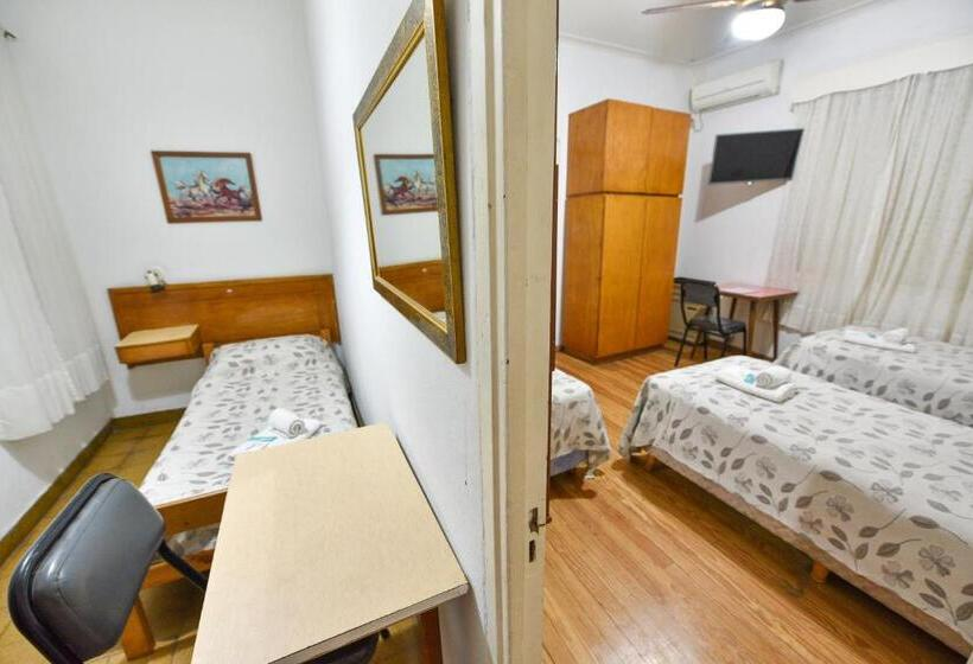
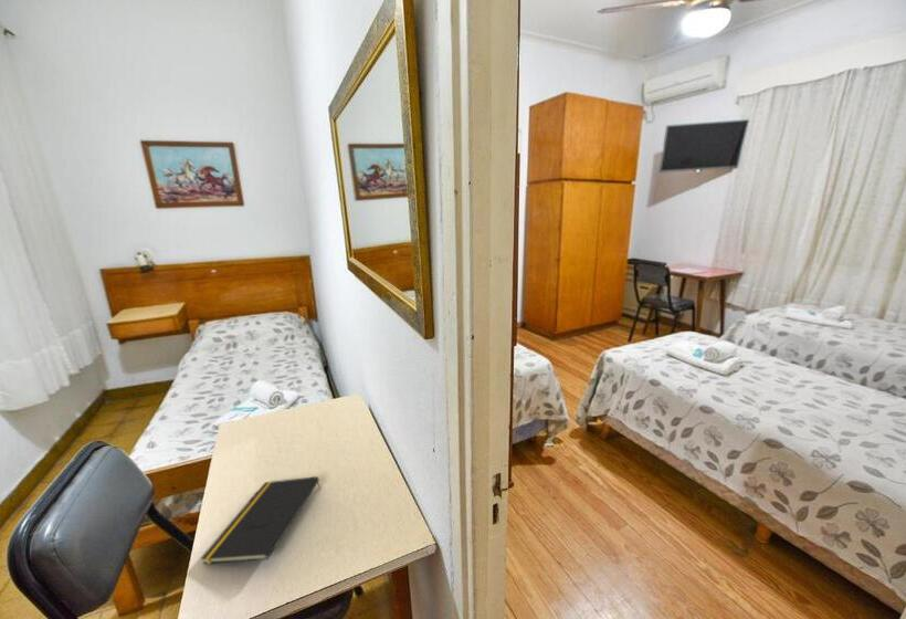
+ notepad (266, 515)
